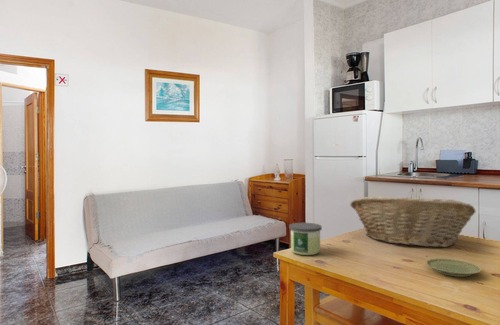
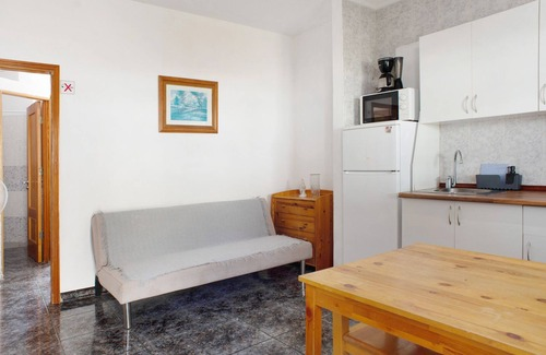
- candle (305, 238)
- plate (452, 268)
- fruit basket (408, 216)
